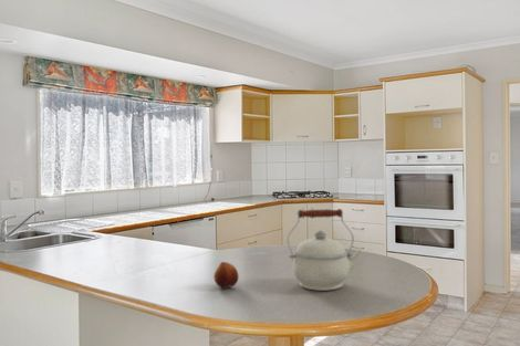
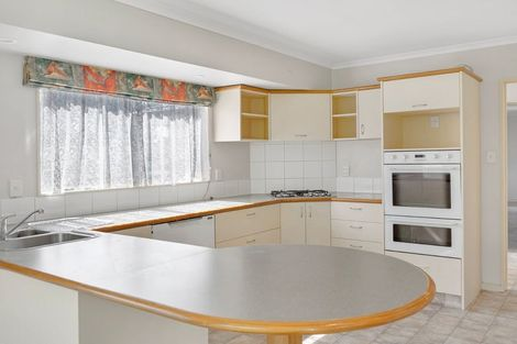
- fruit (226, 274)
- kettle (325, 247)
